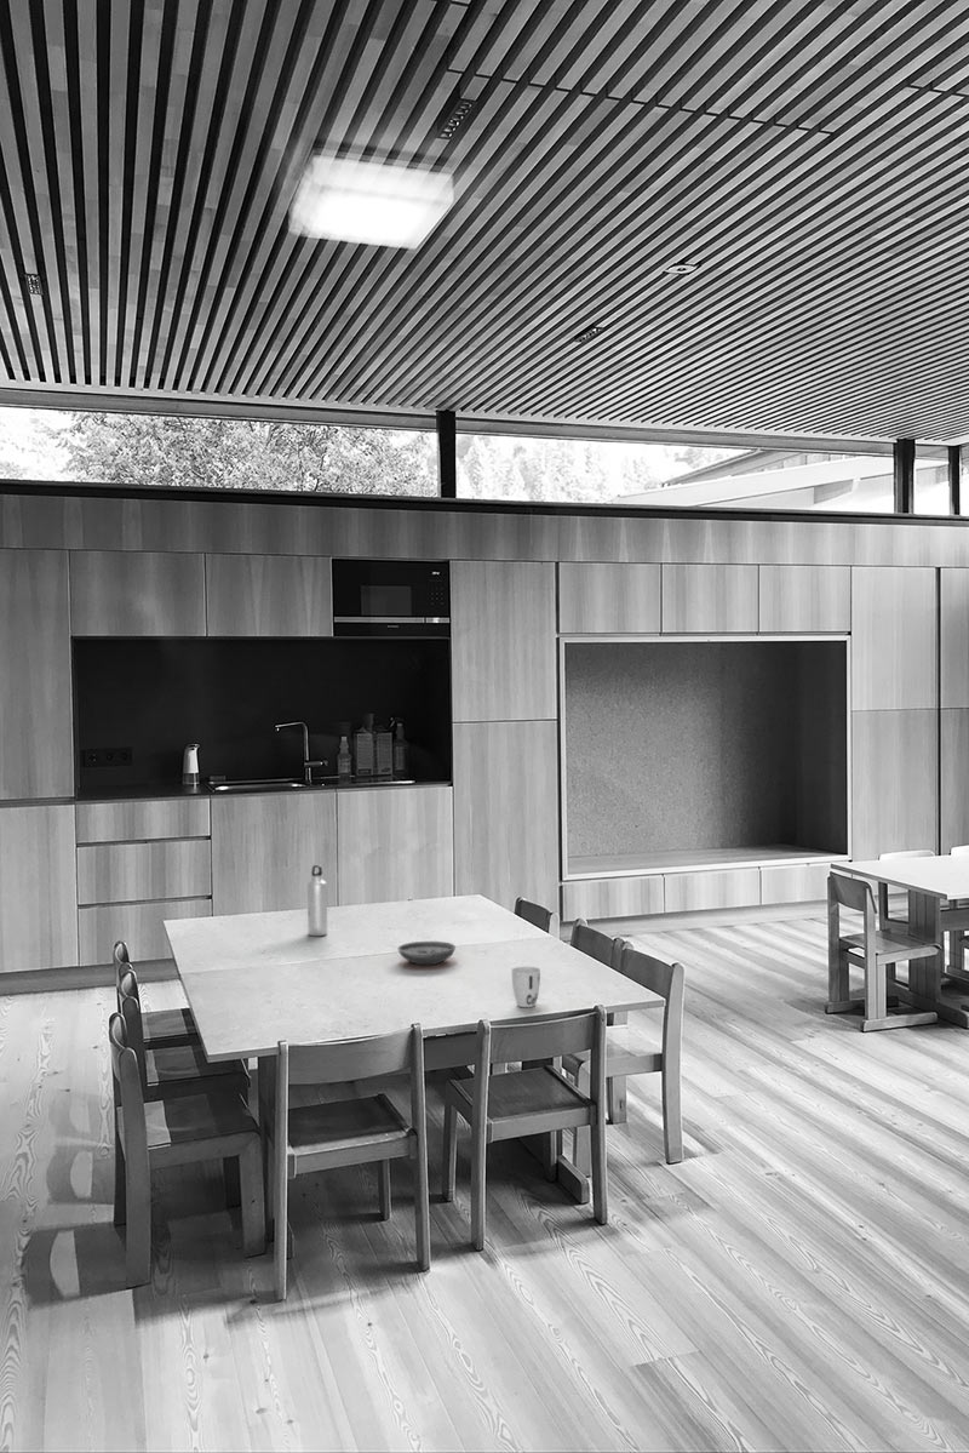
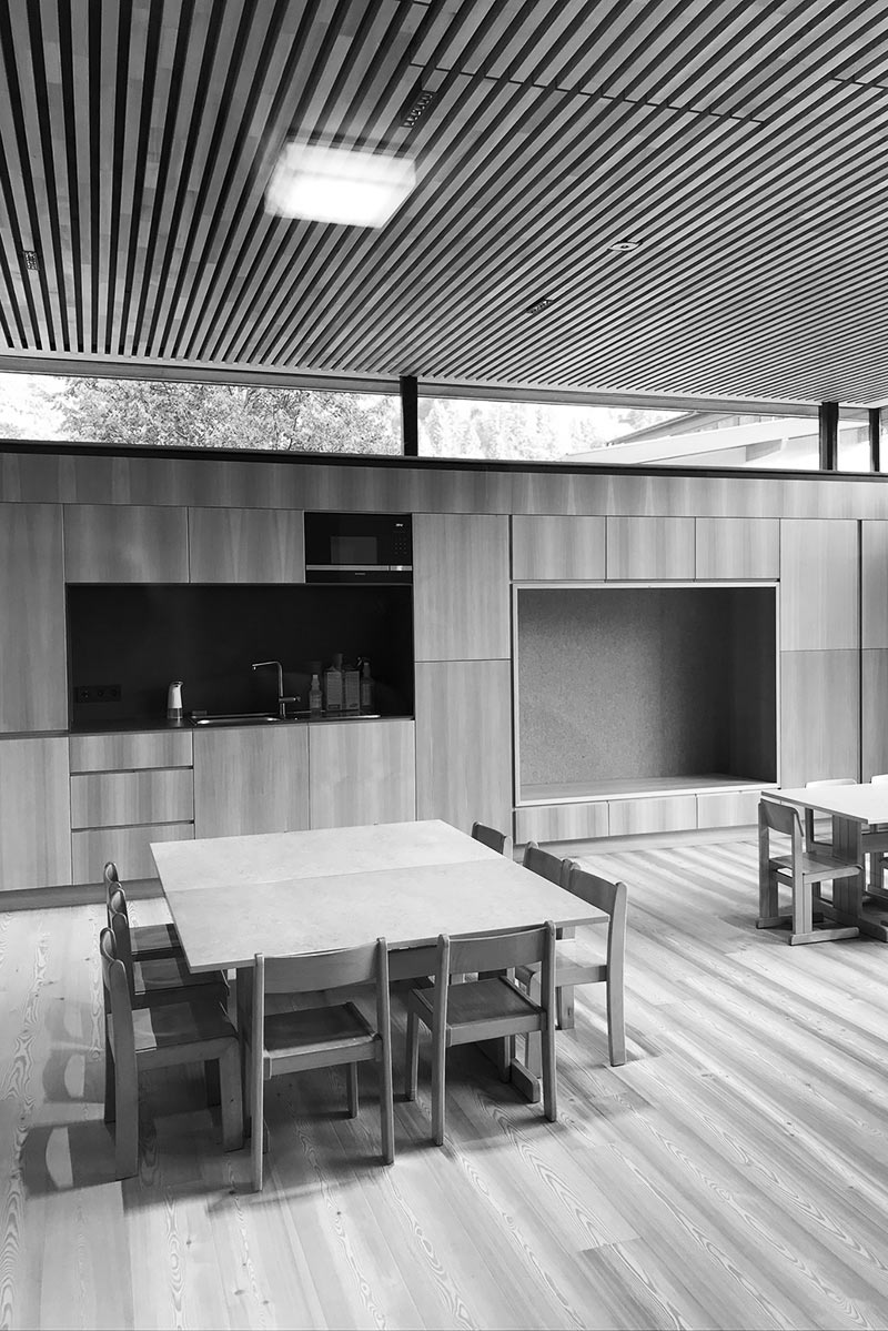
- water bottle (317, 899)
- cup (526, 986)
- decorative bowl (426, 954)
